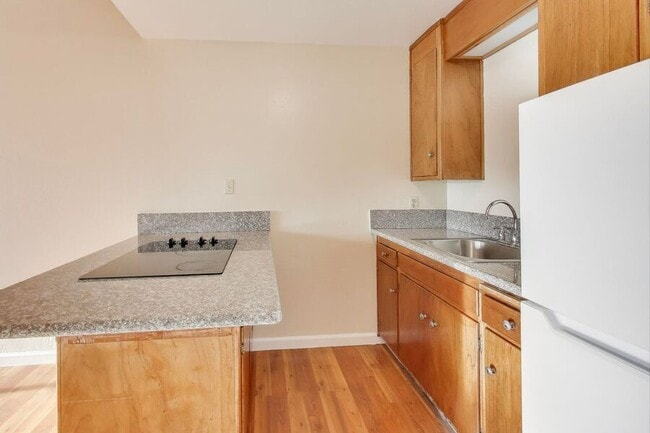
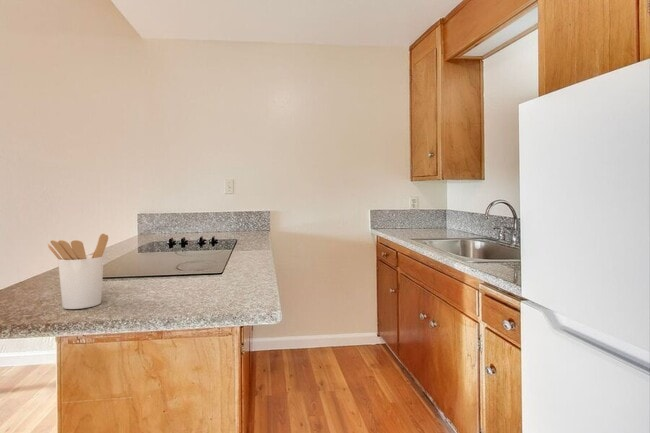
+ utensil holder (77, 271)
